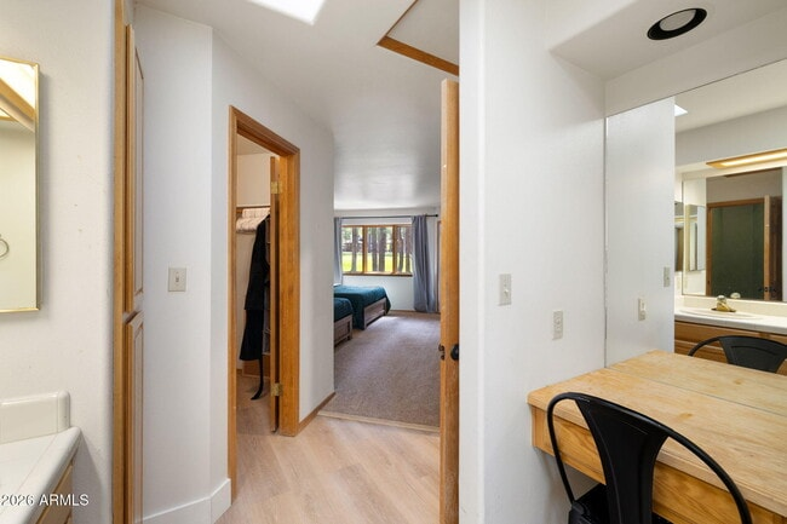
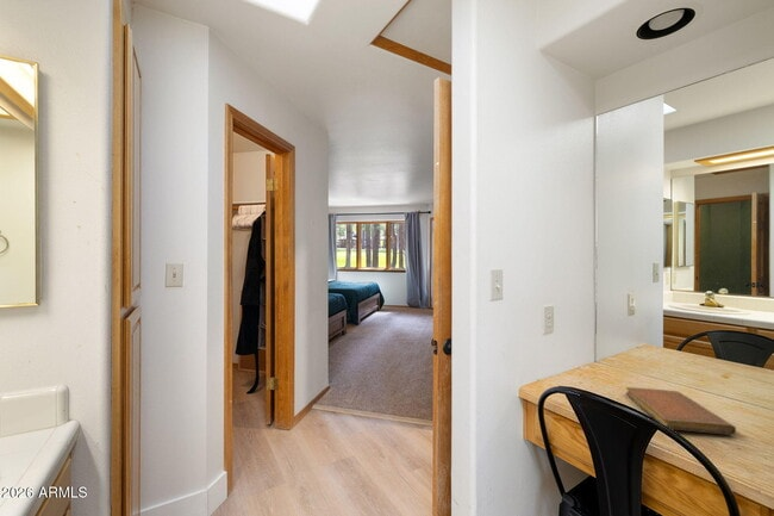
+ notebook (673, 408)
